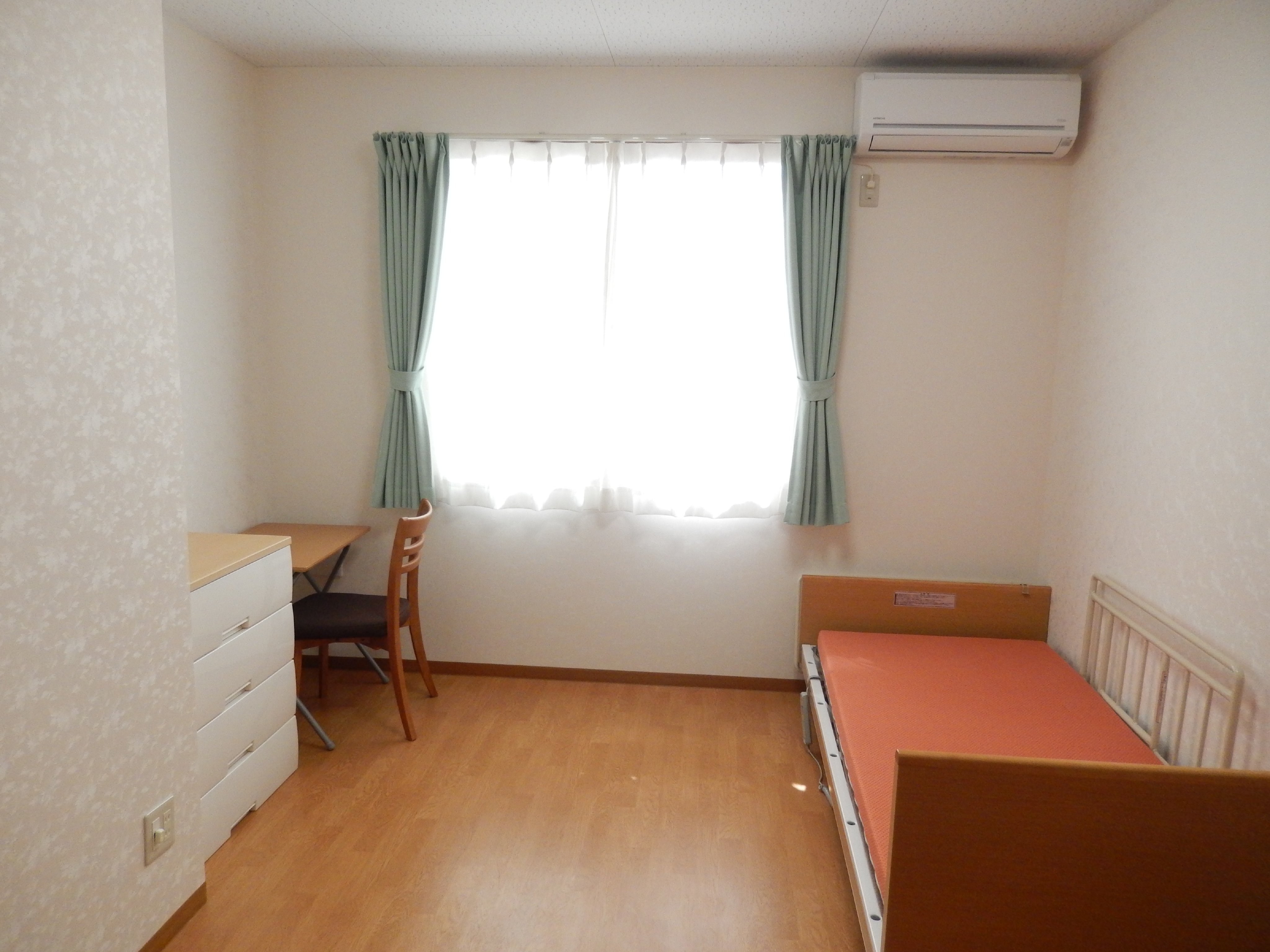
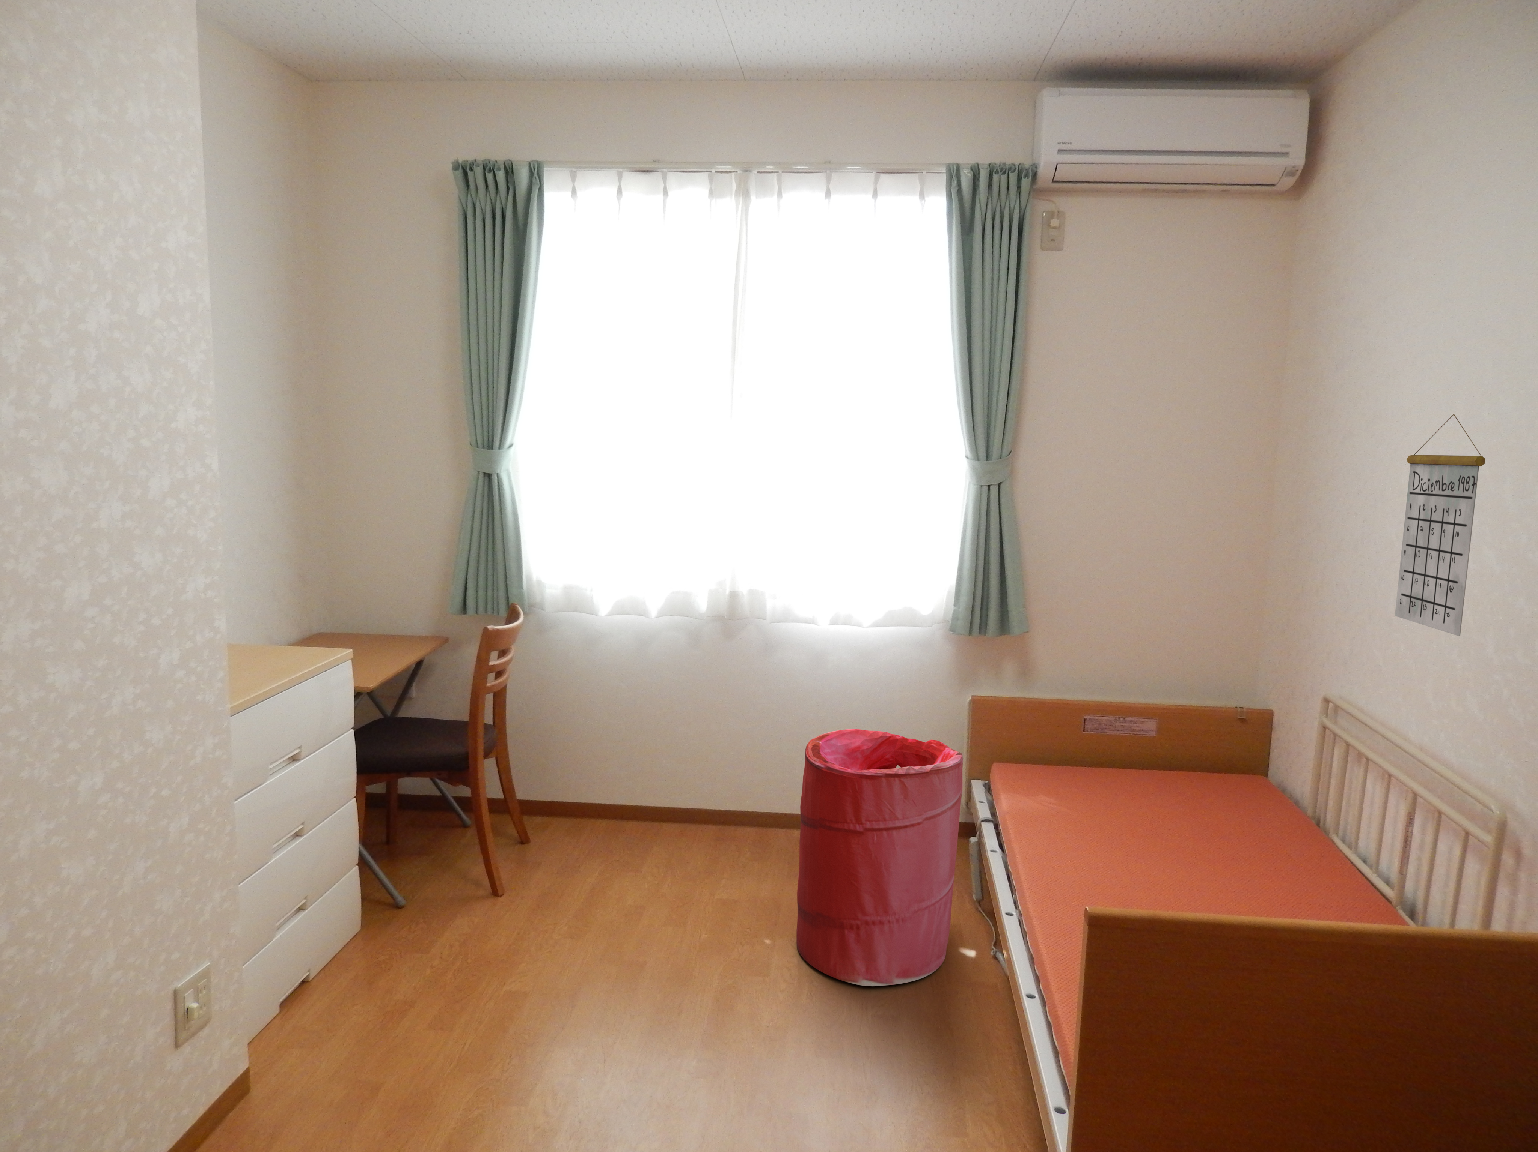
+ laundry hamper (879, 845)
+ calendar (1437, 520)
